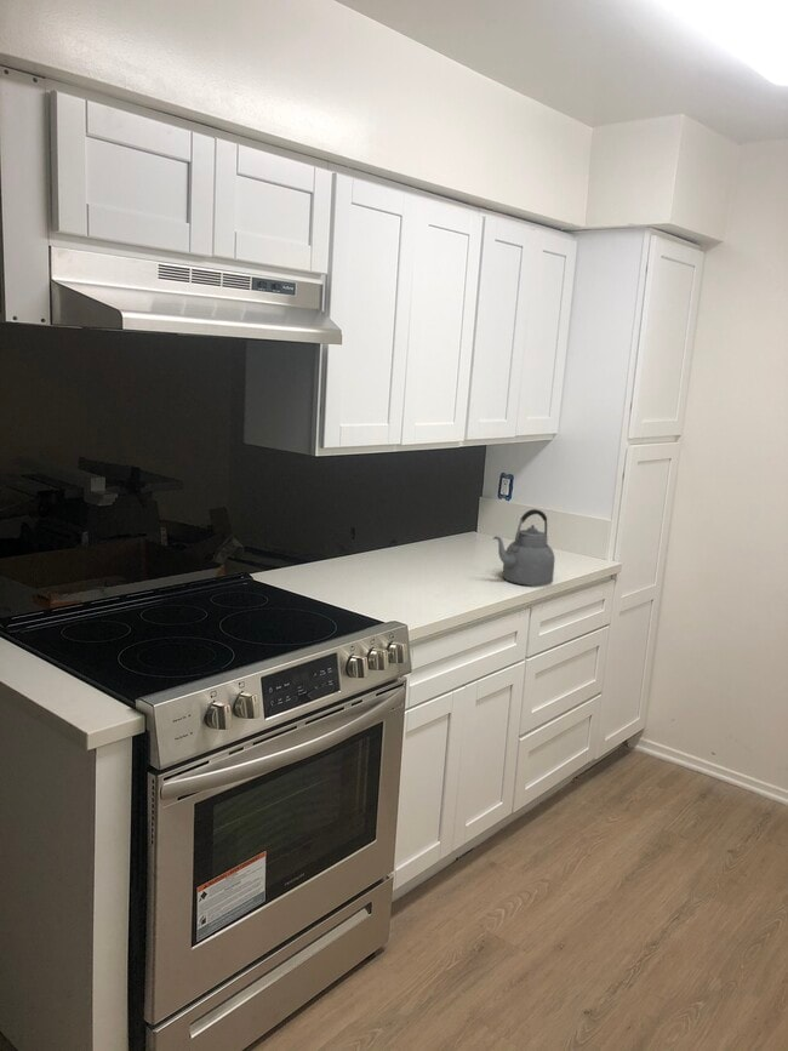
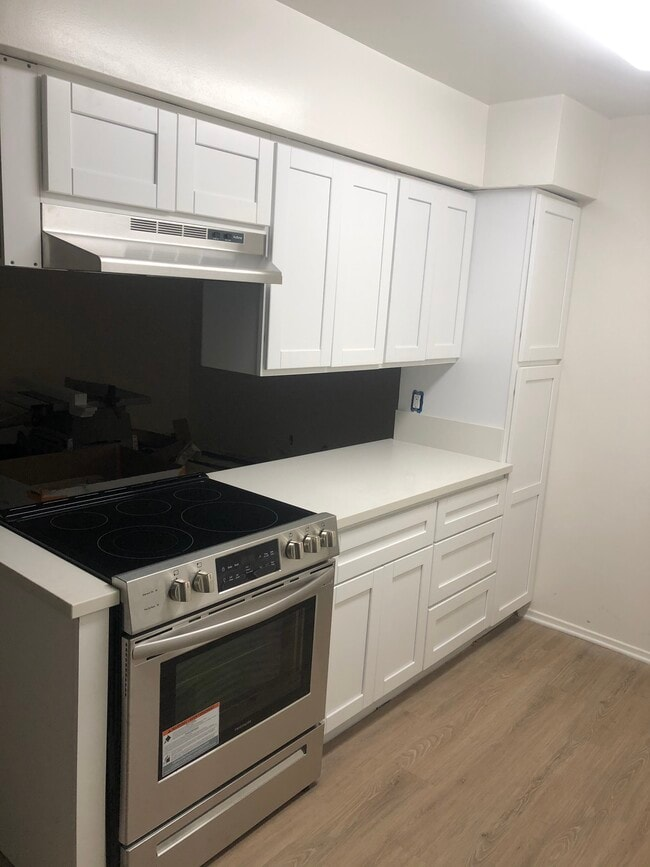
- kettle (521, 546)
